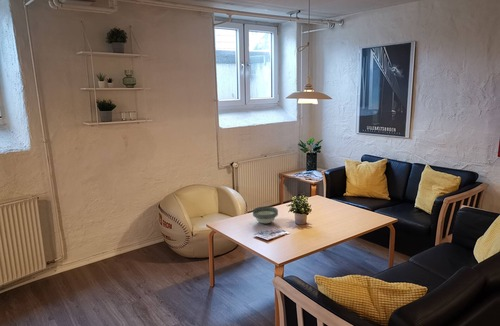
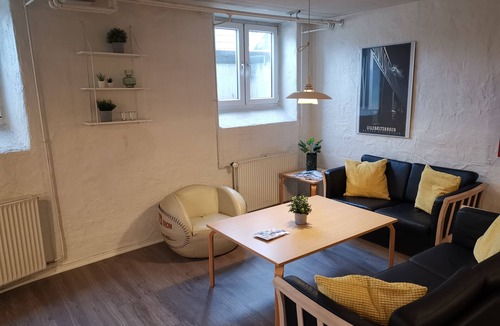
- bowl (265, 216)
